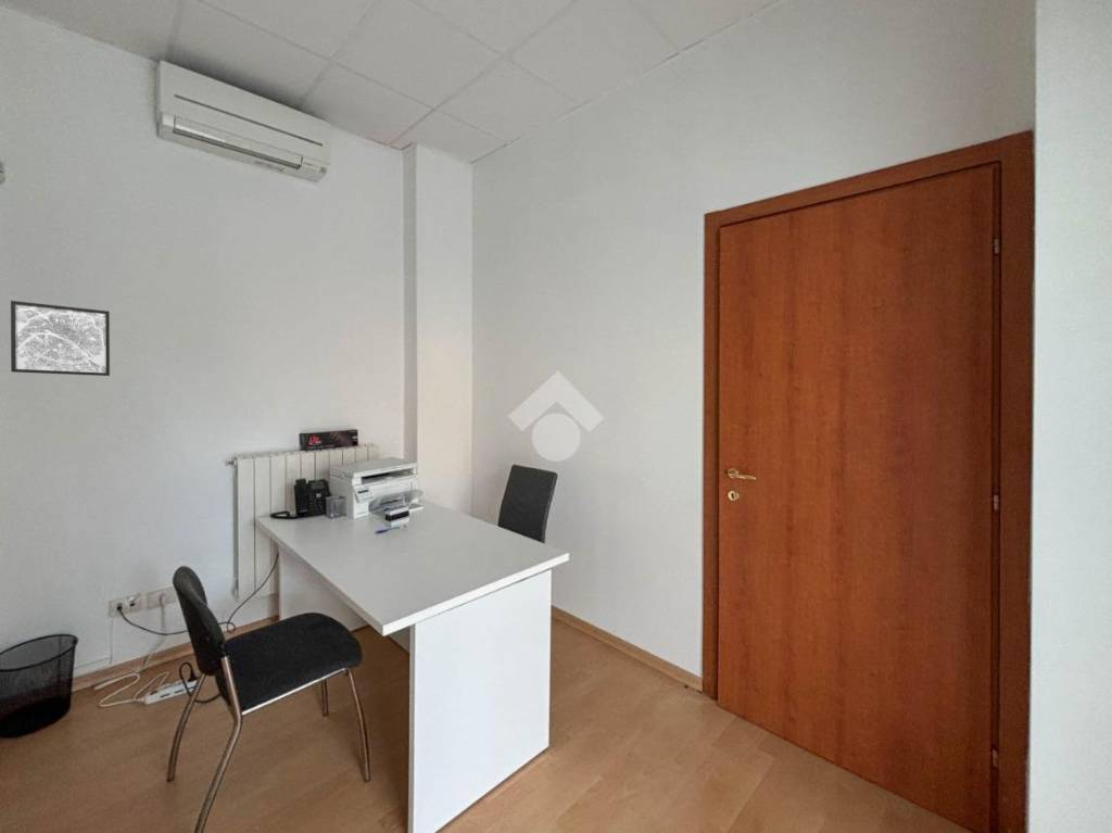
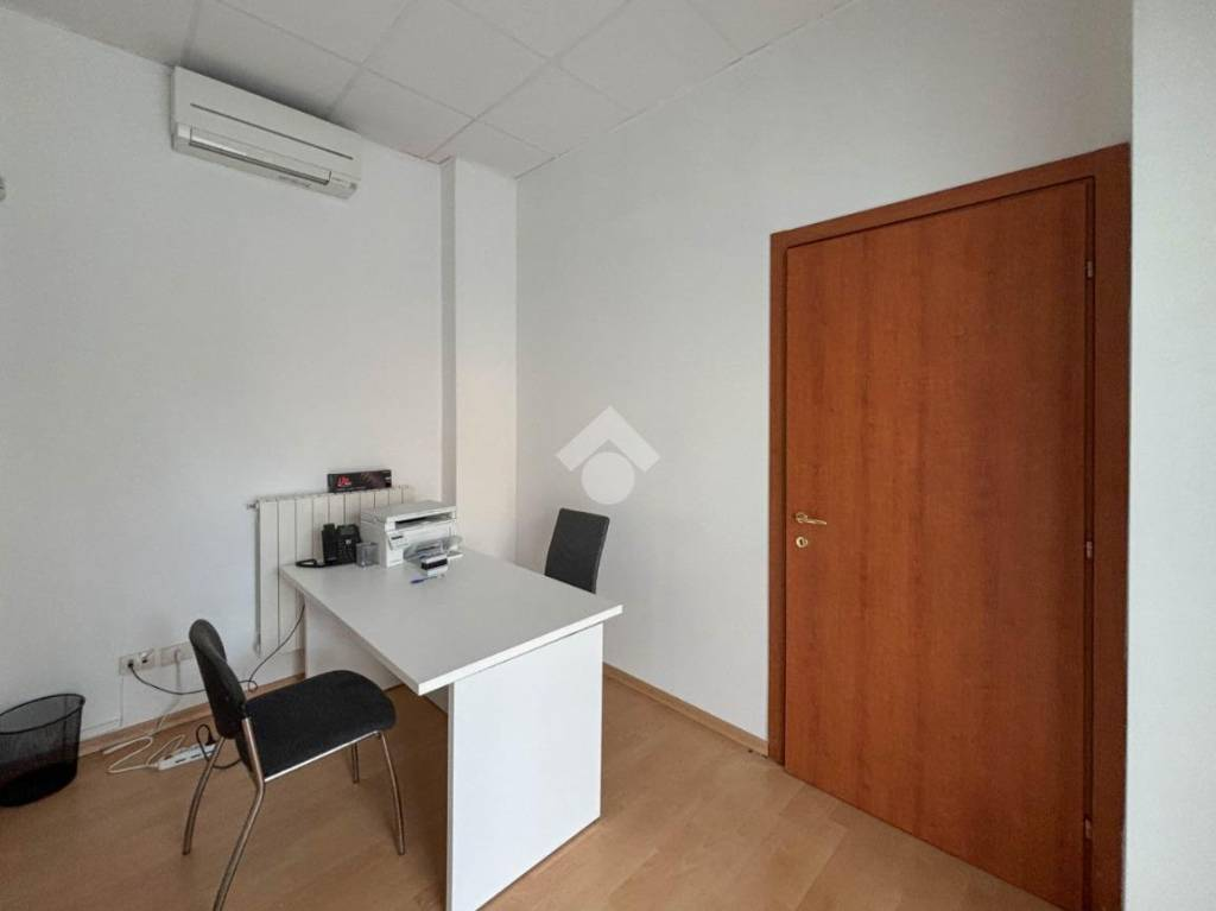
- wall art (62, 340)
